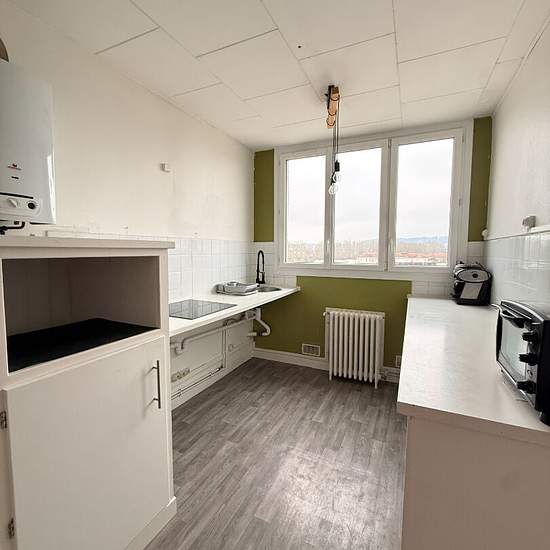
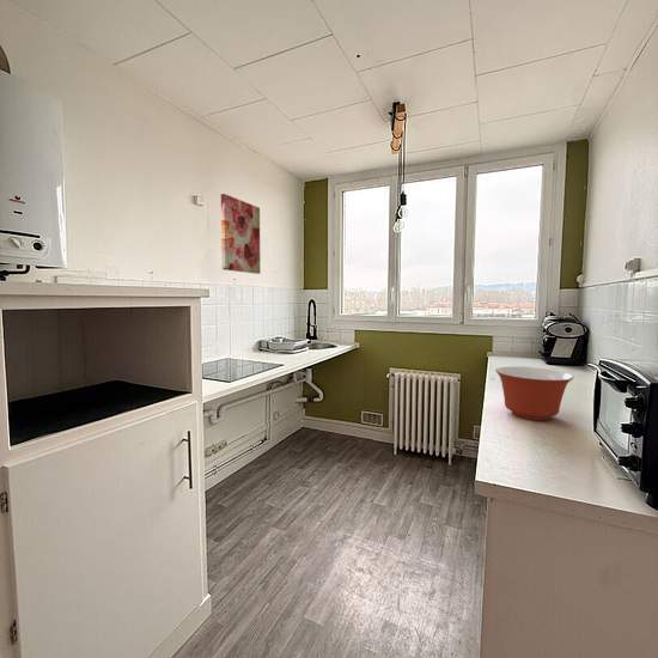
+ mixing bowl (531, 394)
+ wall art (242, 236)
